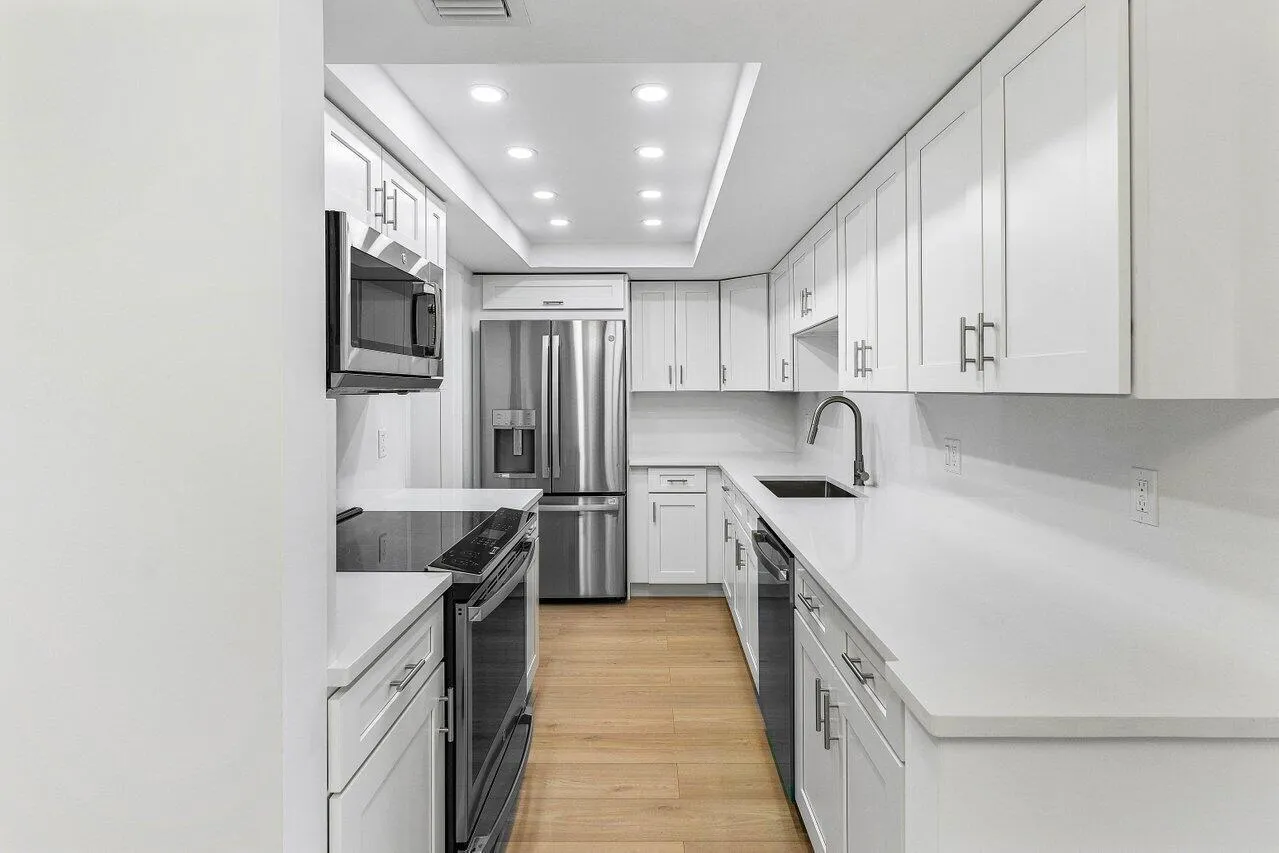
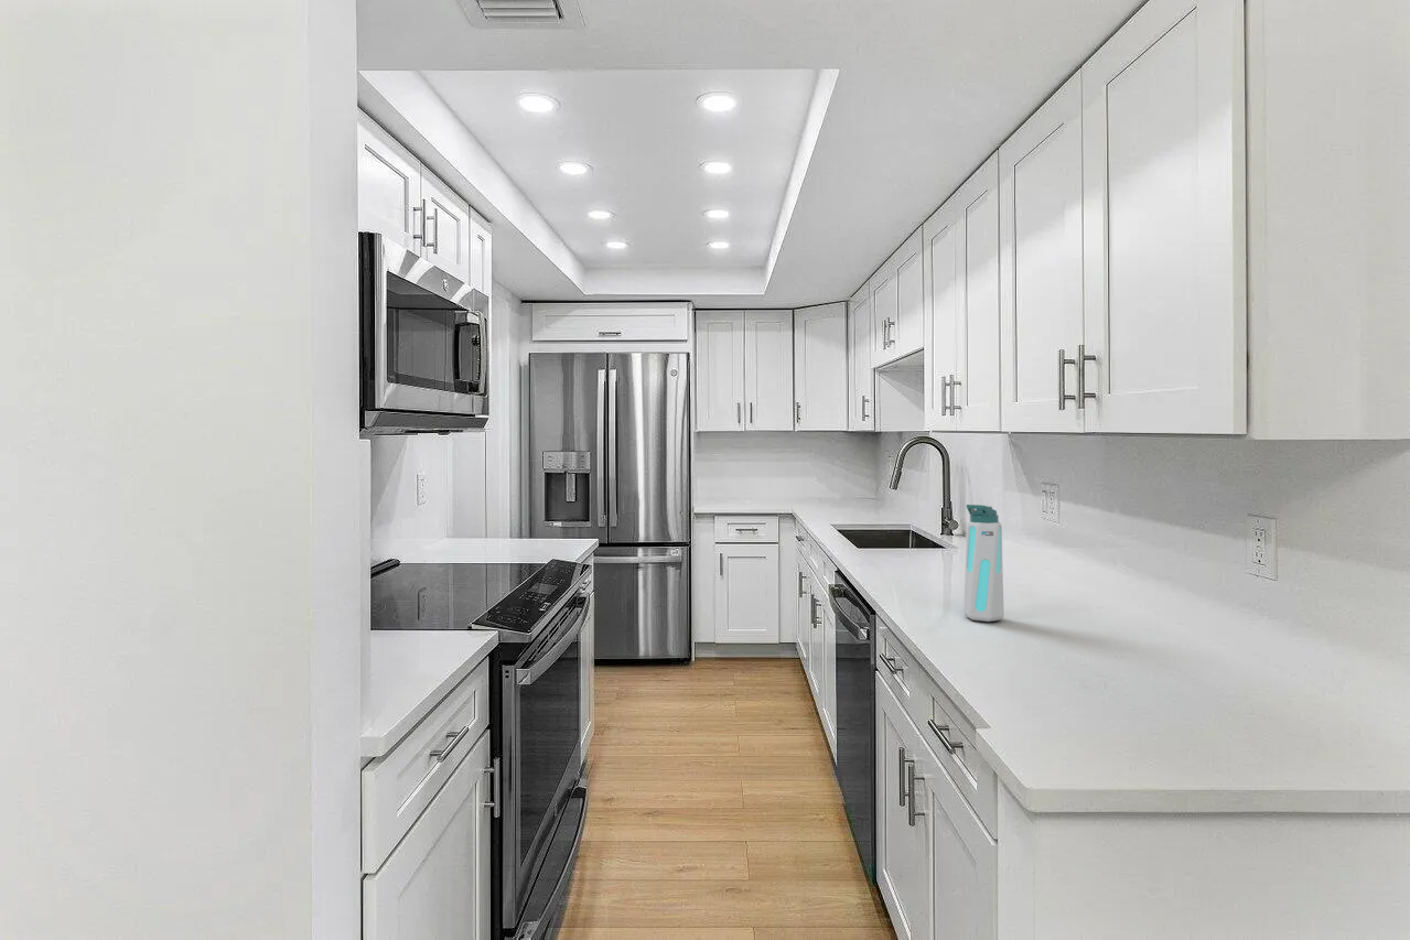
+ water bottle (982, 561)
